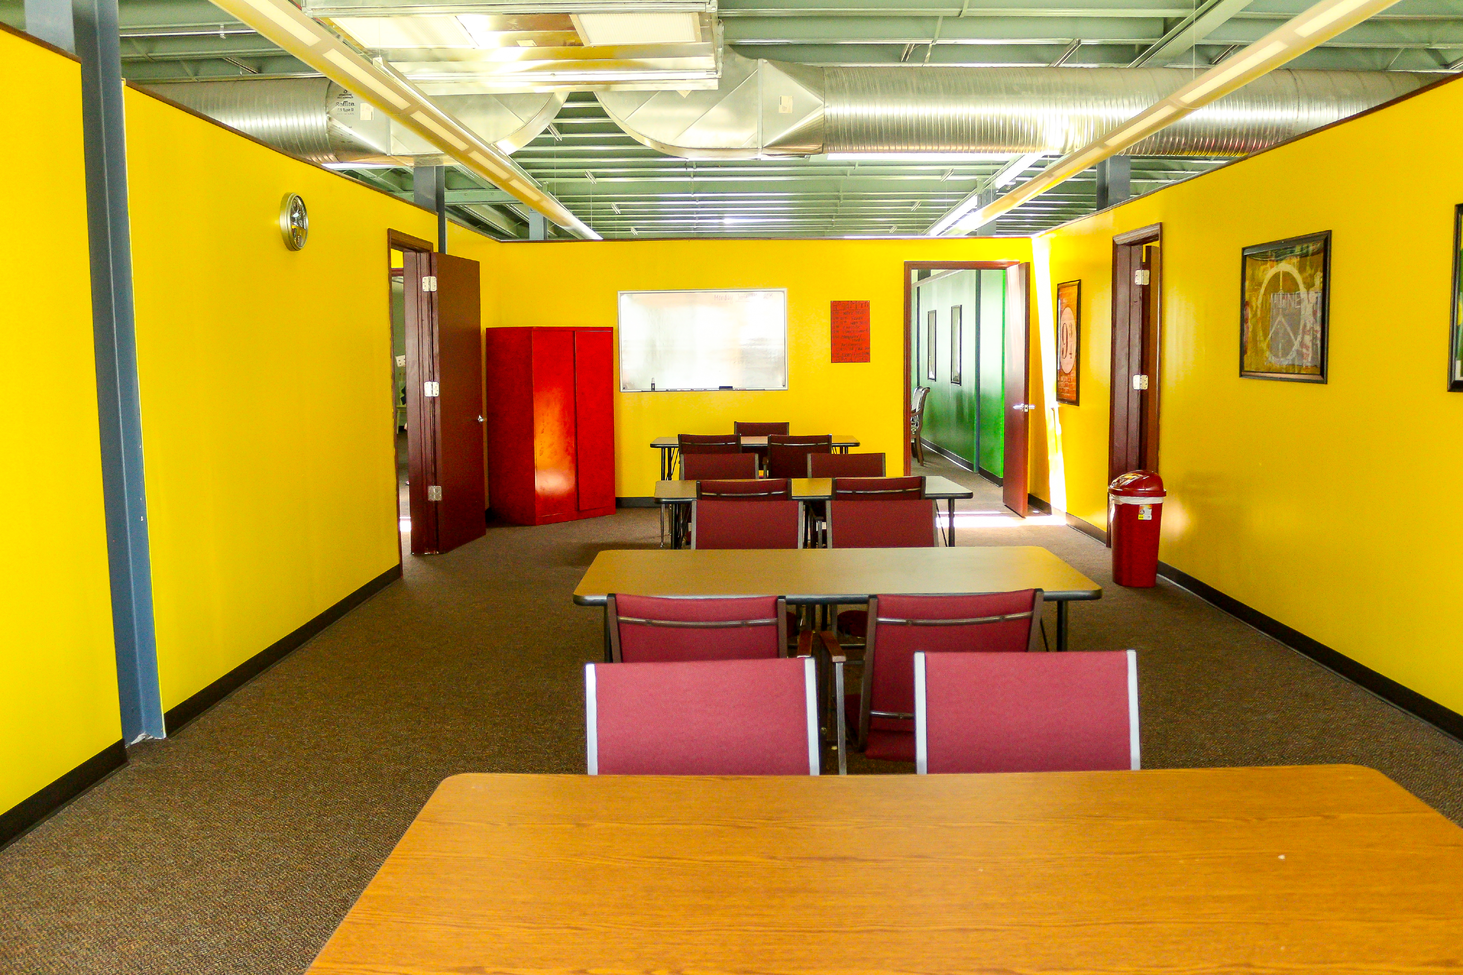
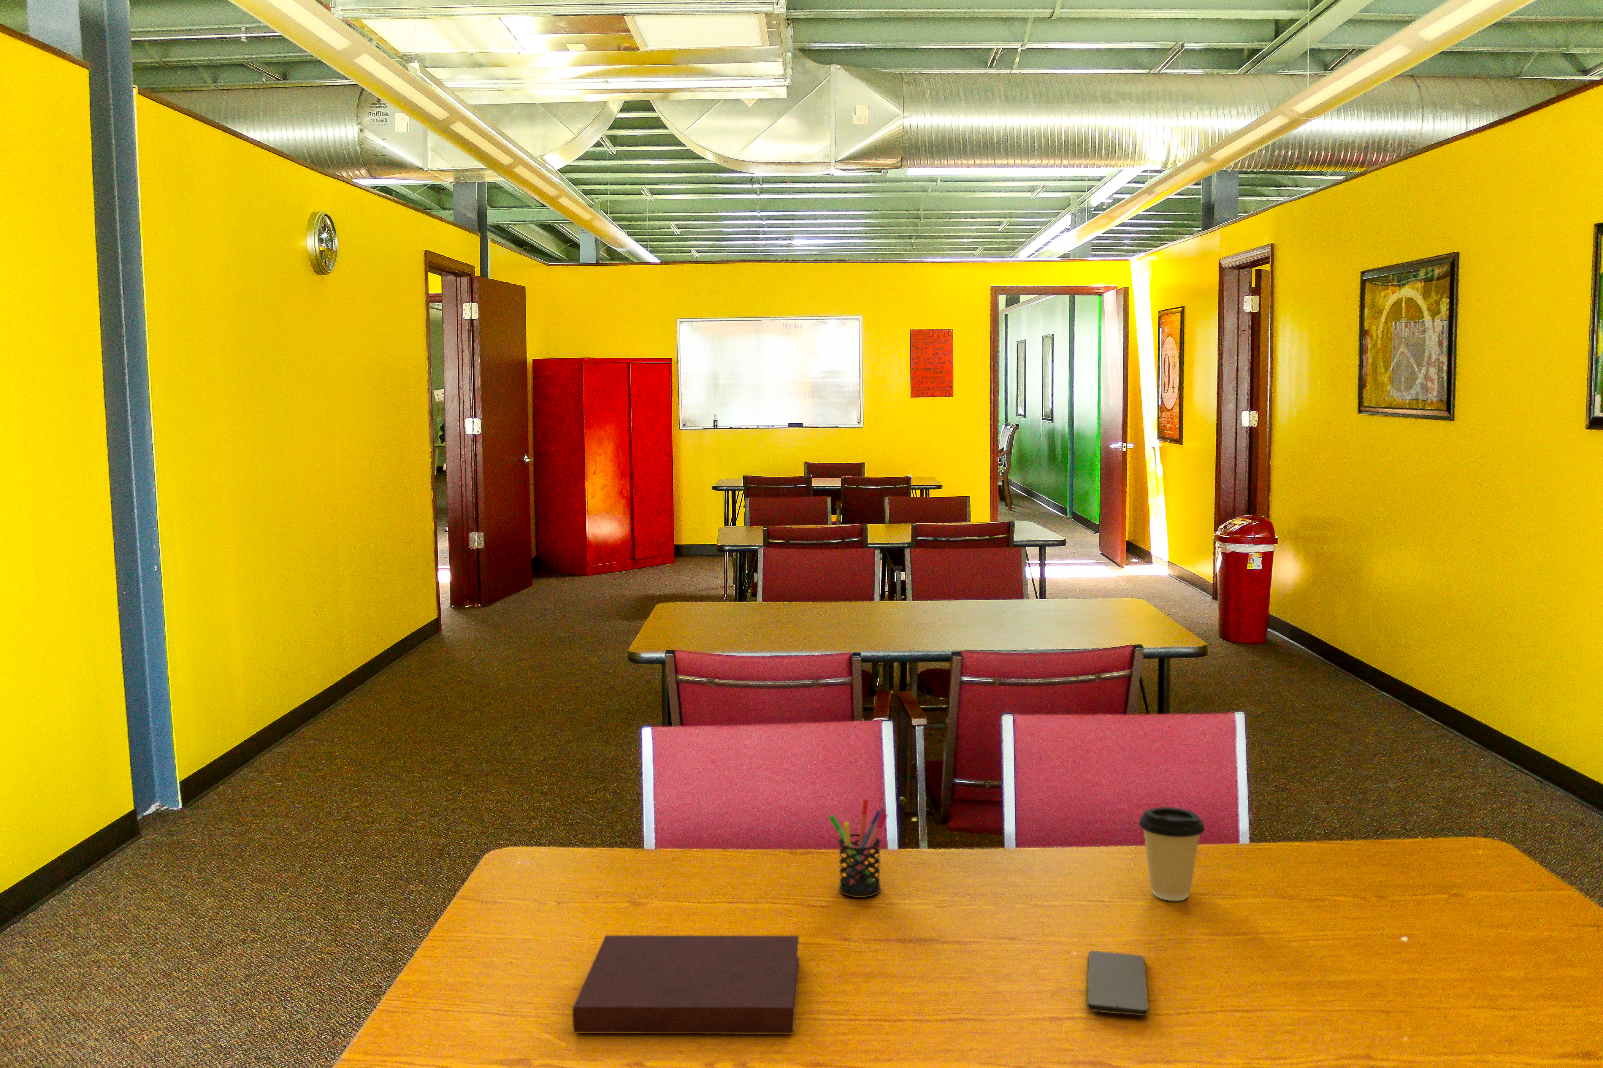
+ notebook (693, 981)
+ coffee cup (1171, 853)
+ pen holder (856, 845)
+ smartphone (1116, 981)
